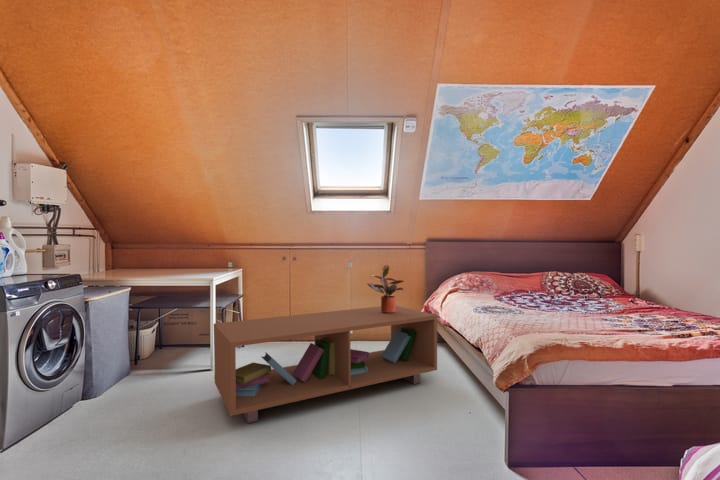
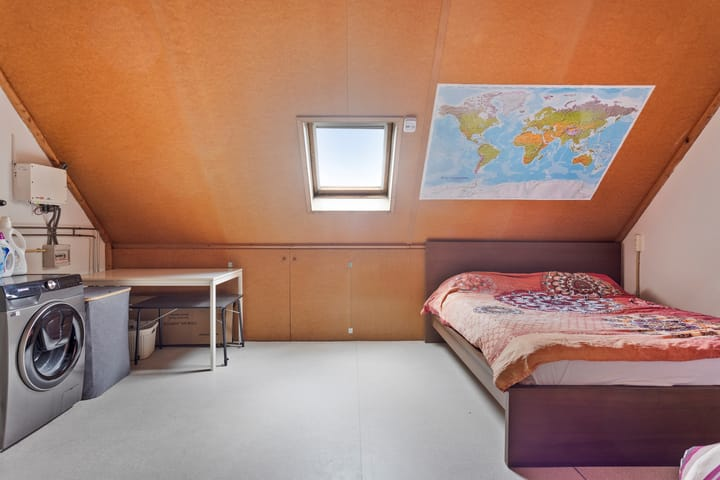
- storage bench (330, 354)
- potted plant (385, 288)
